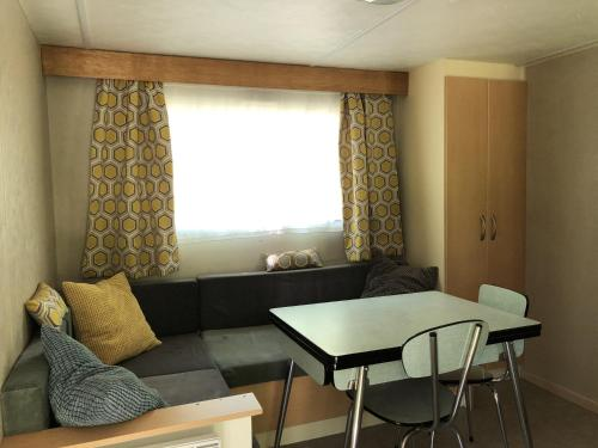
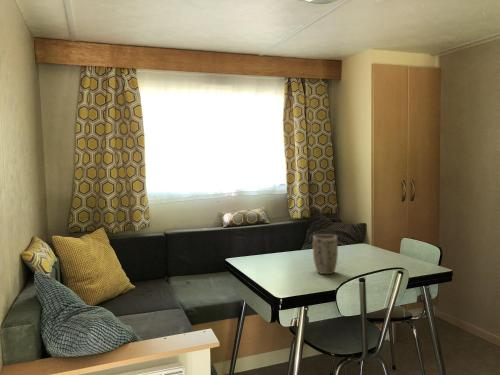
+ plant pot (325, 254)
